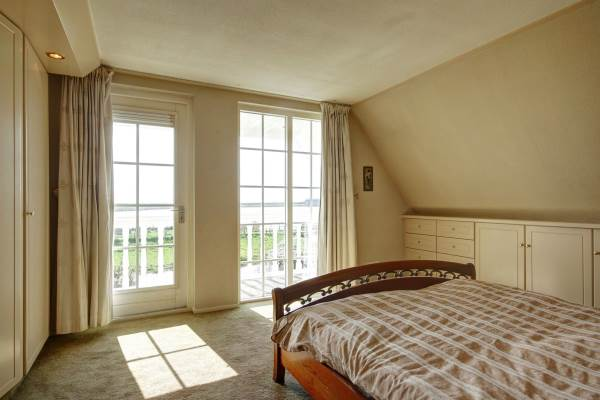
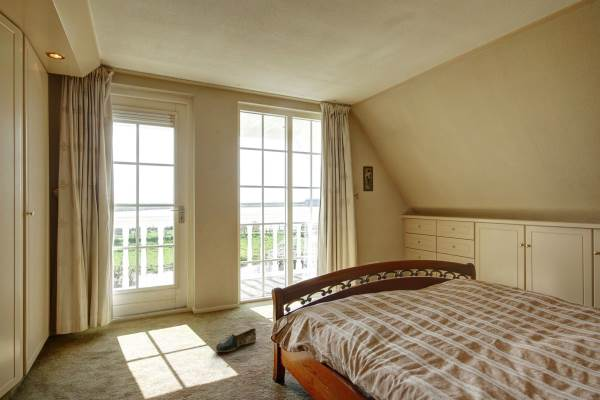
+ shoe (236, 339)
